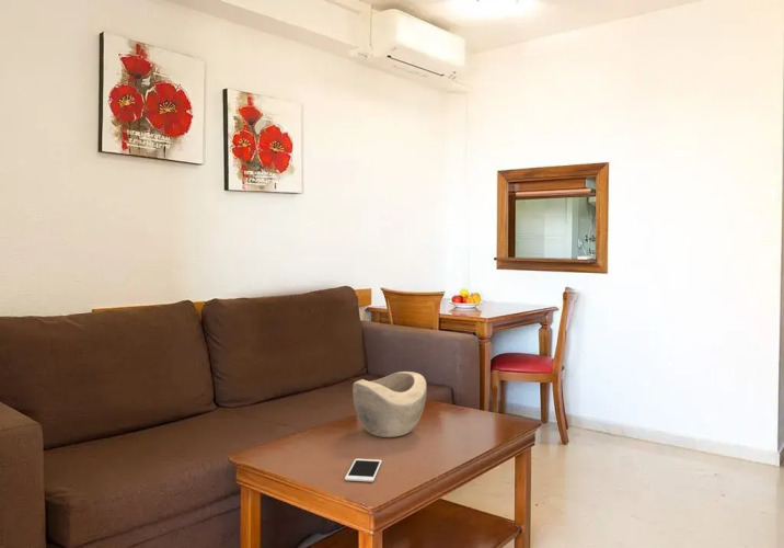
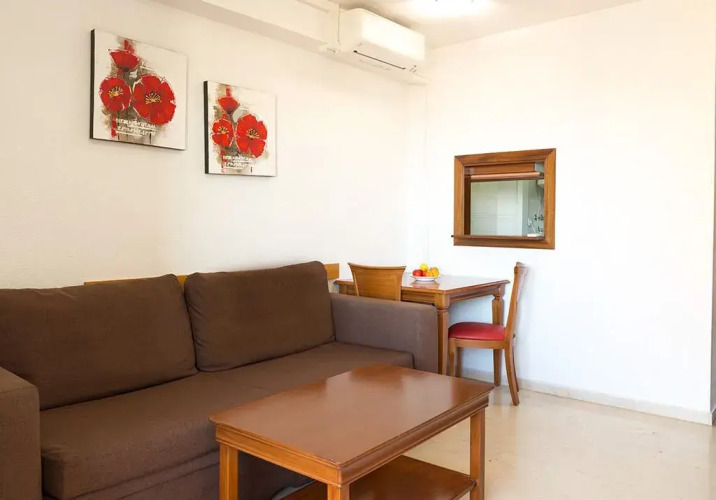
- decorative bowl (389, 403)
- cell phone (364, 469)
